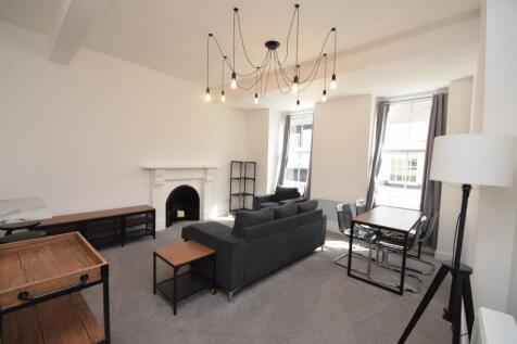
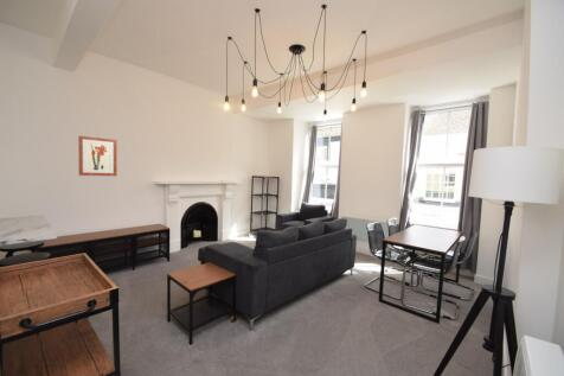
+ wall art (98, 157)
